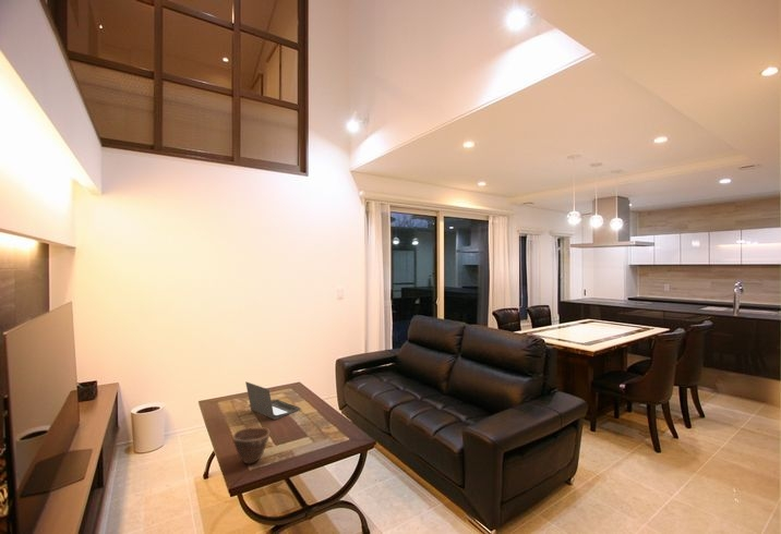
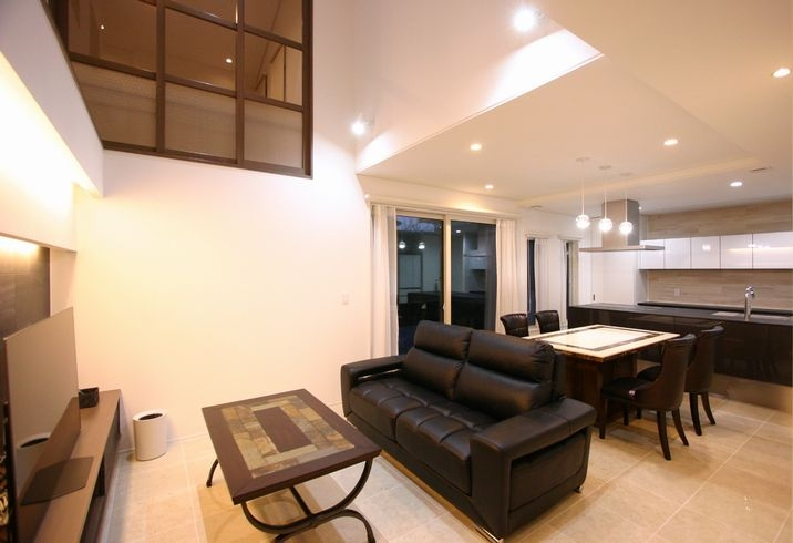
- bowl (251, 446)
- laptop (269, 396)
